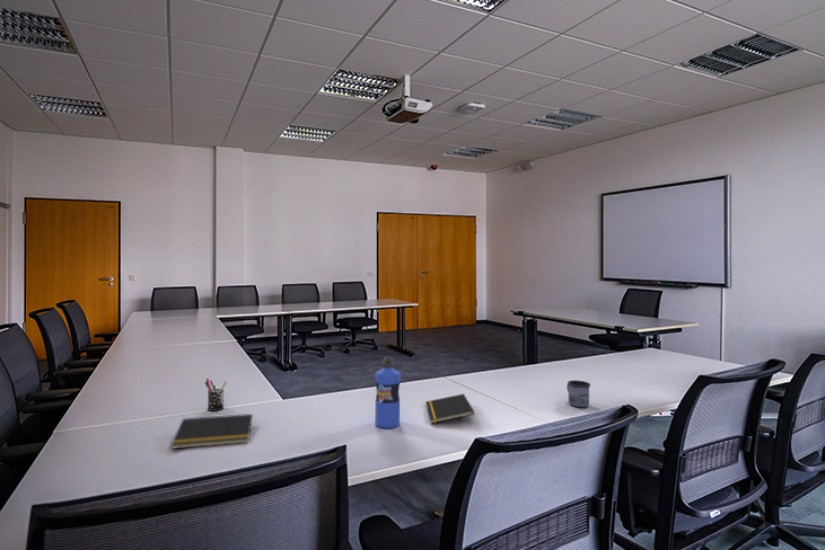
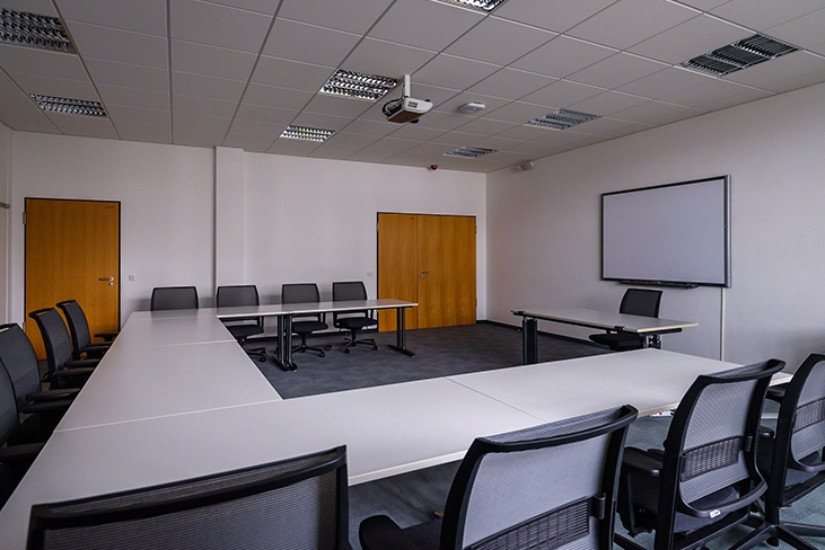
- notepad (448, 407)
- mug (576, 392)
- pen holder (214, 393)
- water bottle (387, 390)
- notepad (214, 430)
